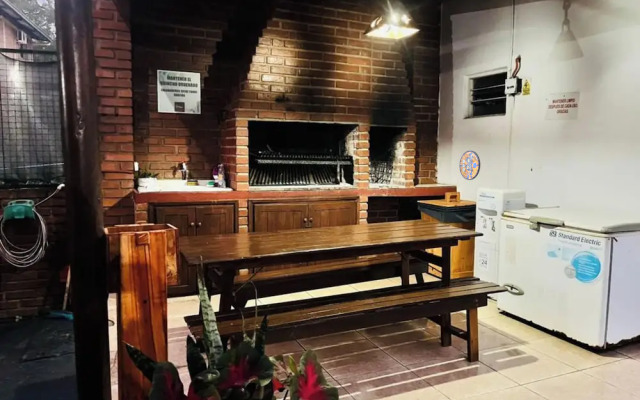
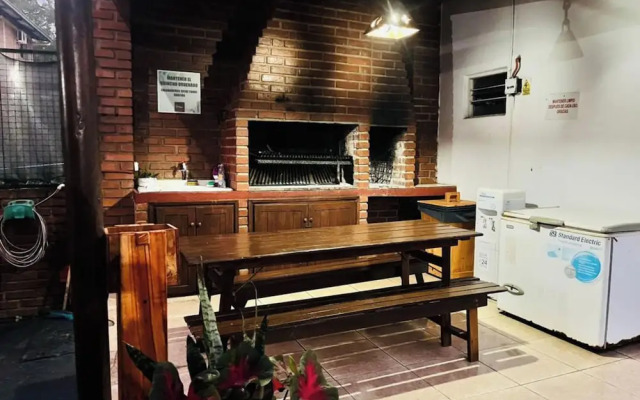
- manhole cover (469, 165)
